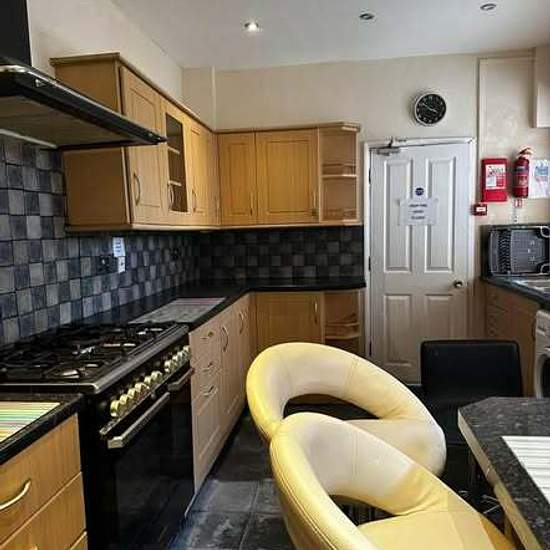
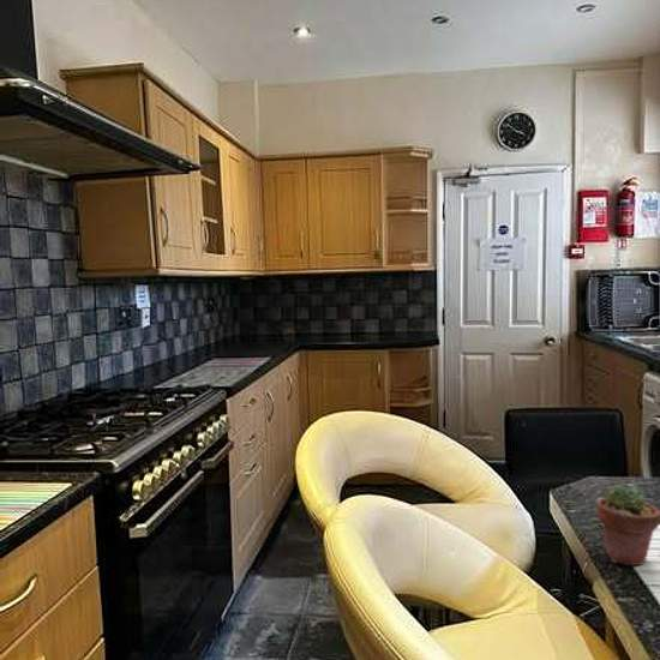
+ potted succulent (626, 521)
